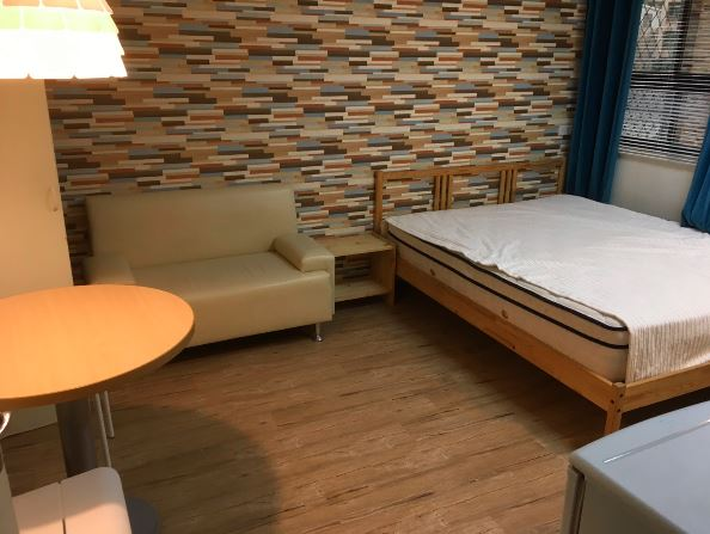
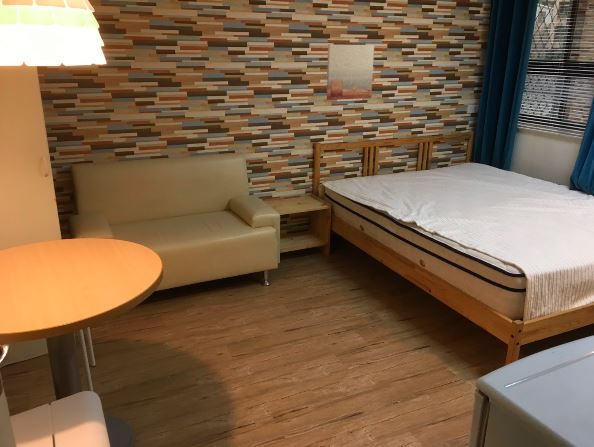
+ wall art (350, 72)
